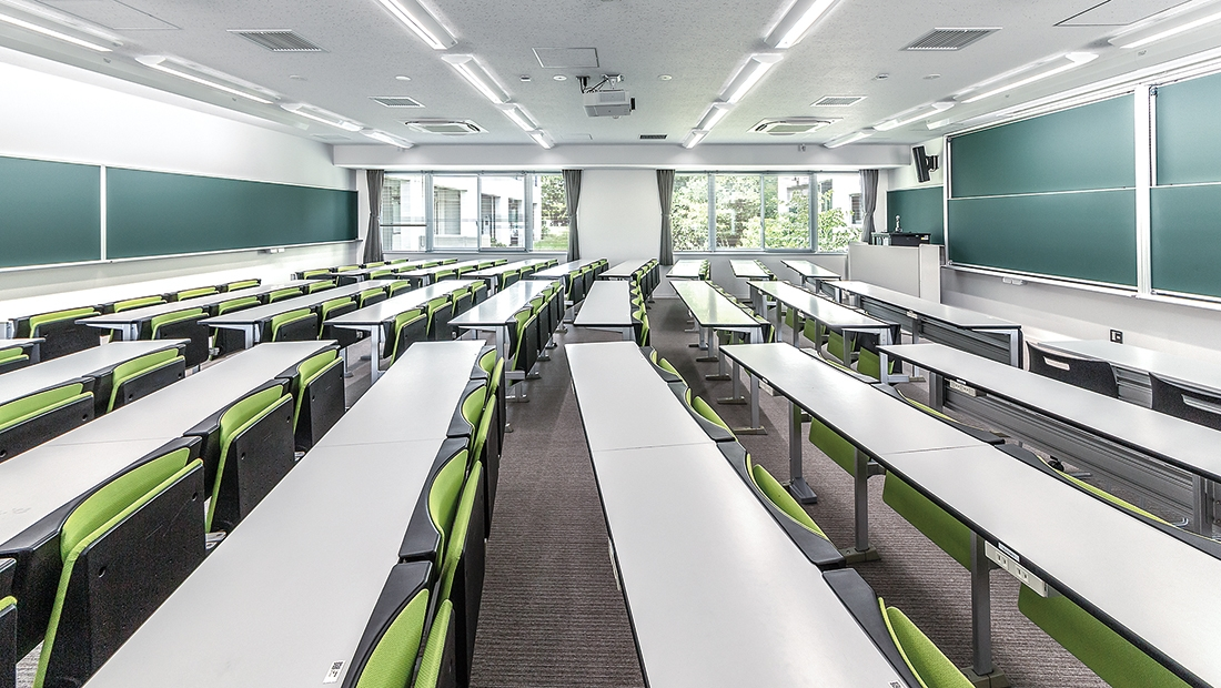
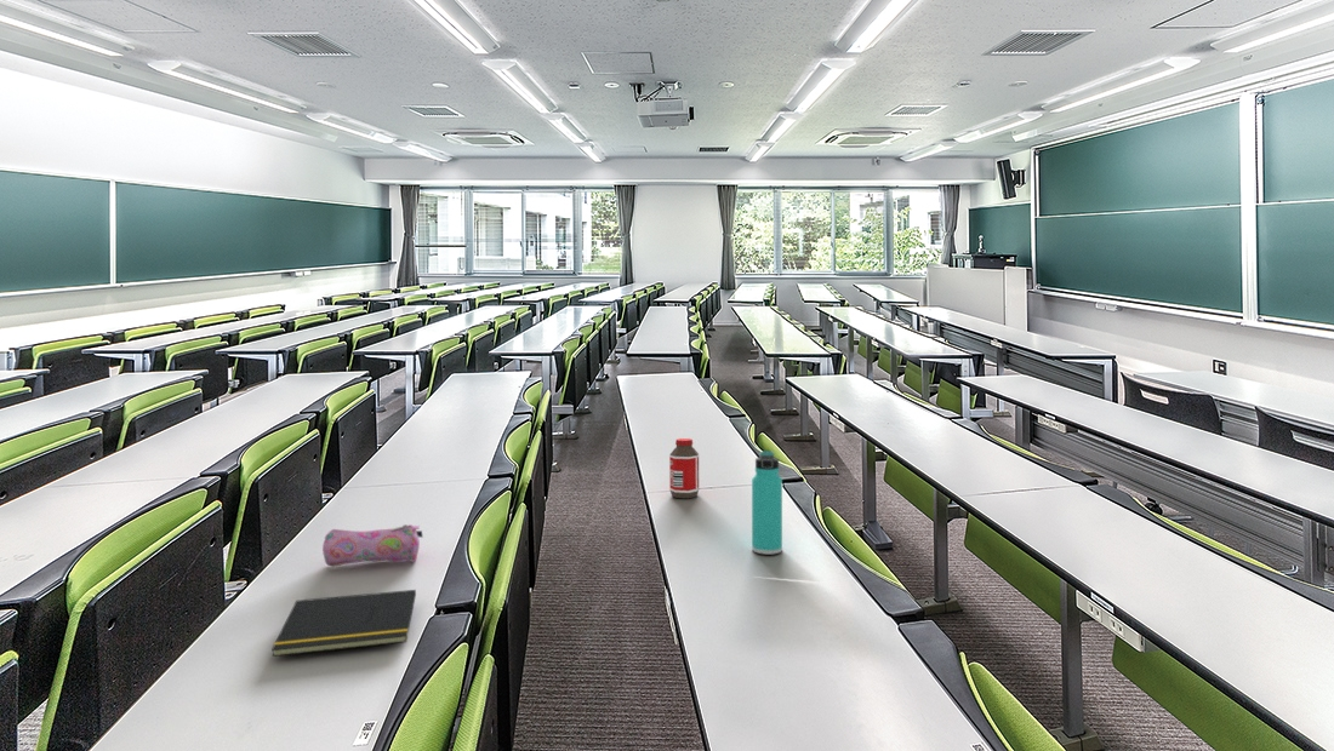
+ thermos bottle (766, 500)
+ pencil case (374, 544)
+ notepad (349, 620)
+ bottle (684, 466)
